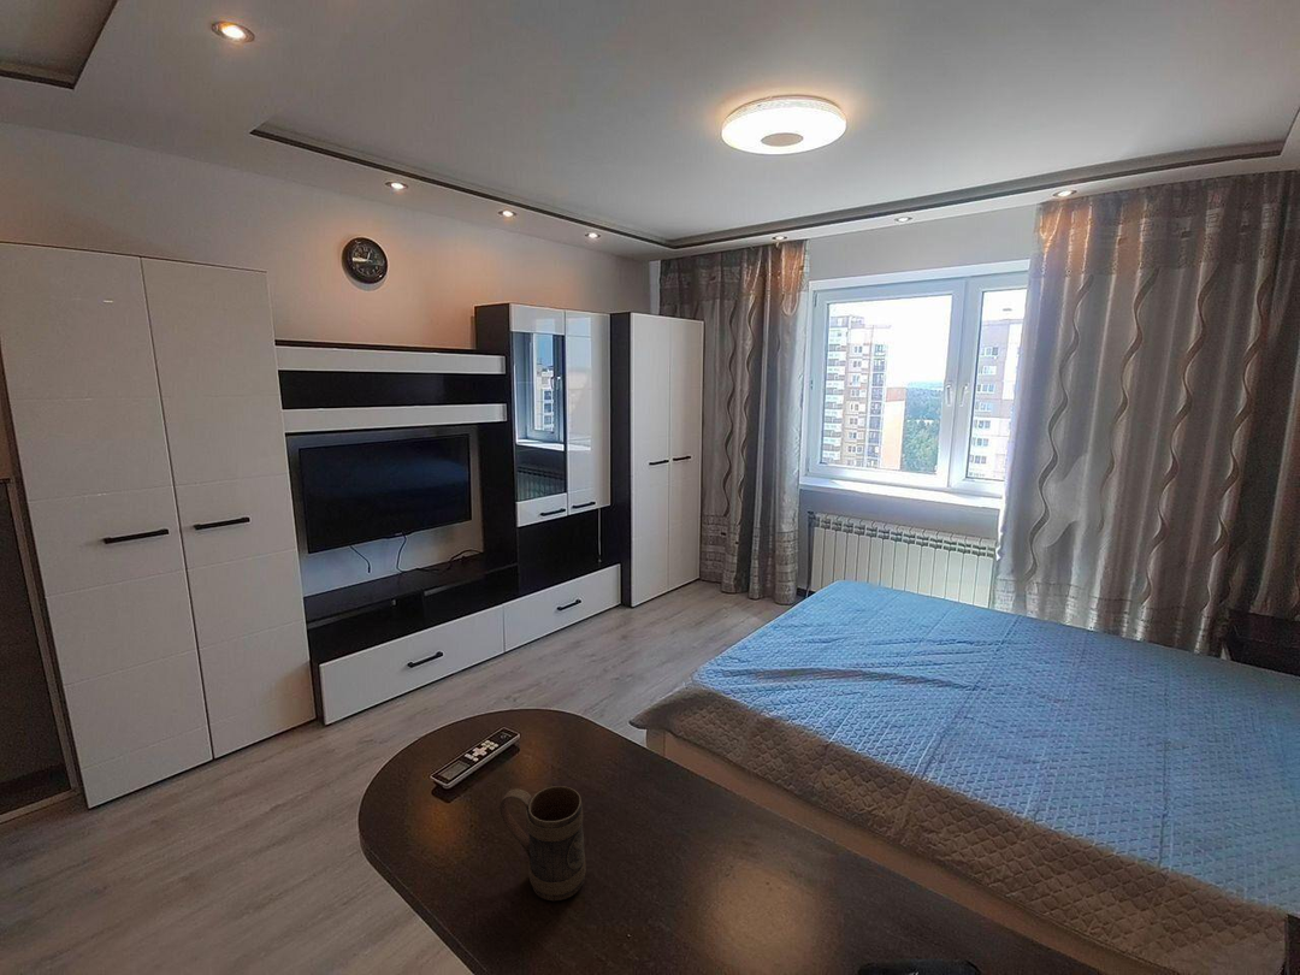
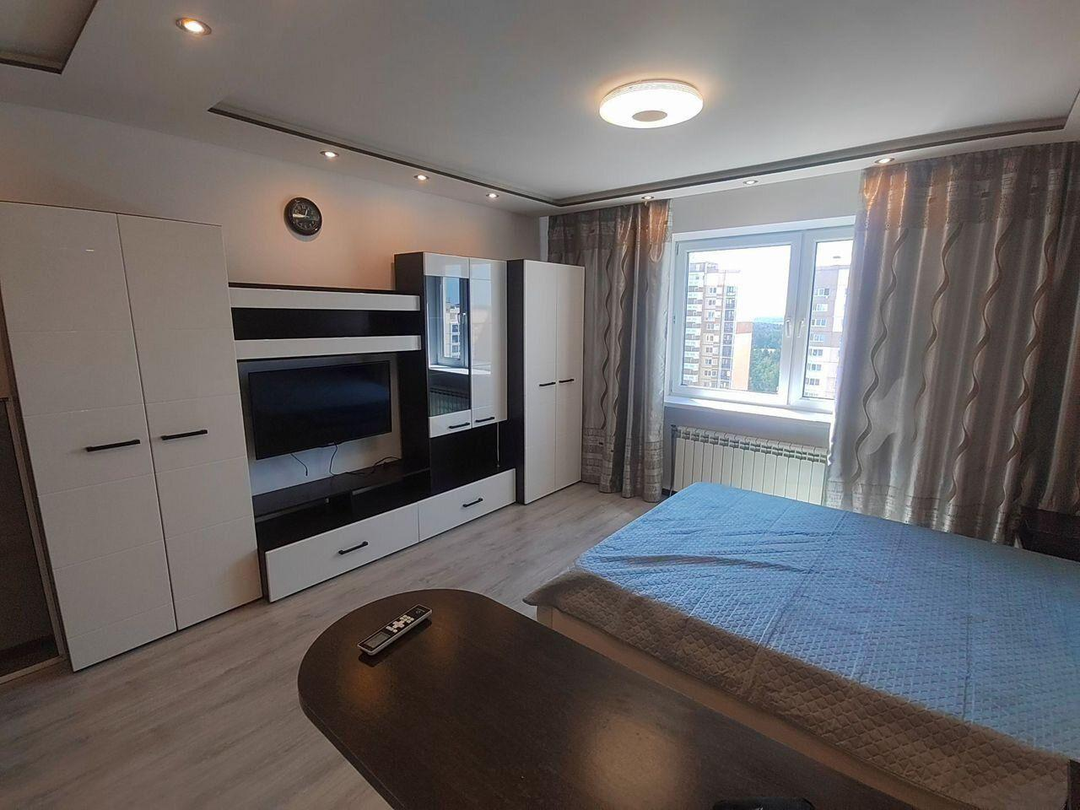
- mug (542, 837)
